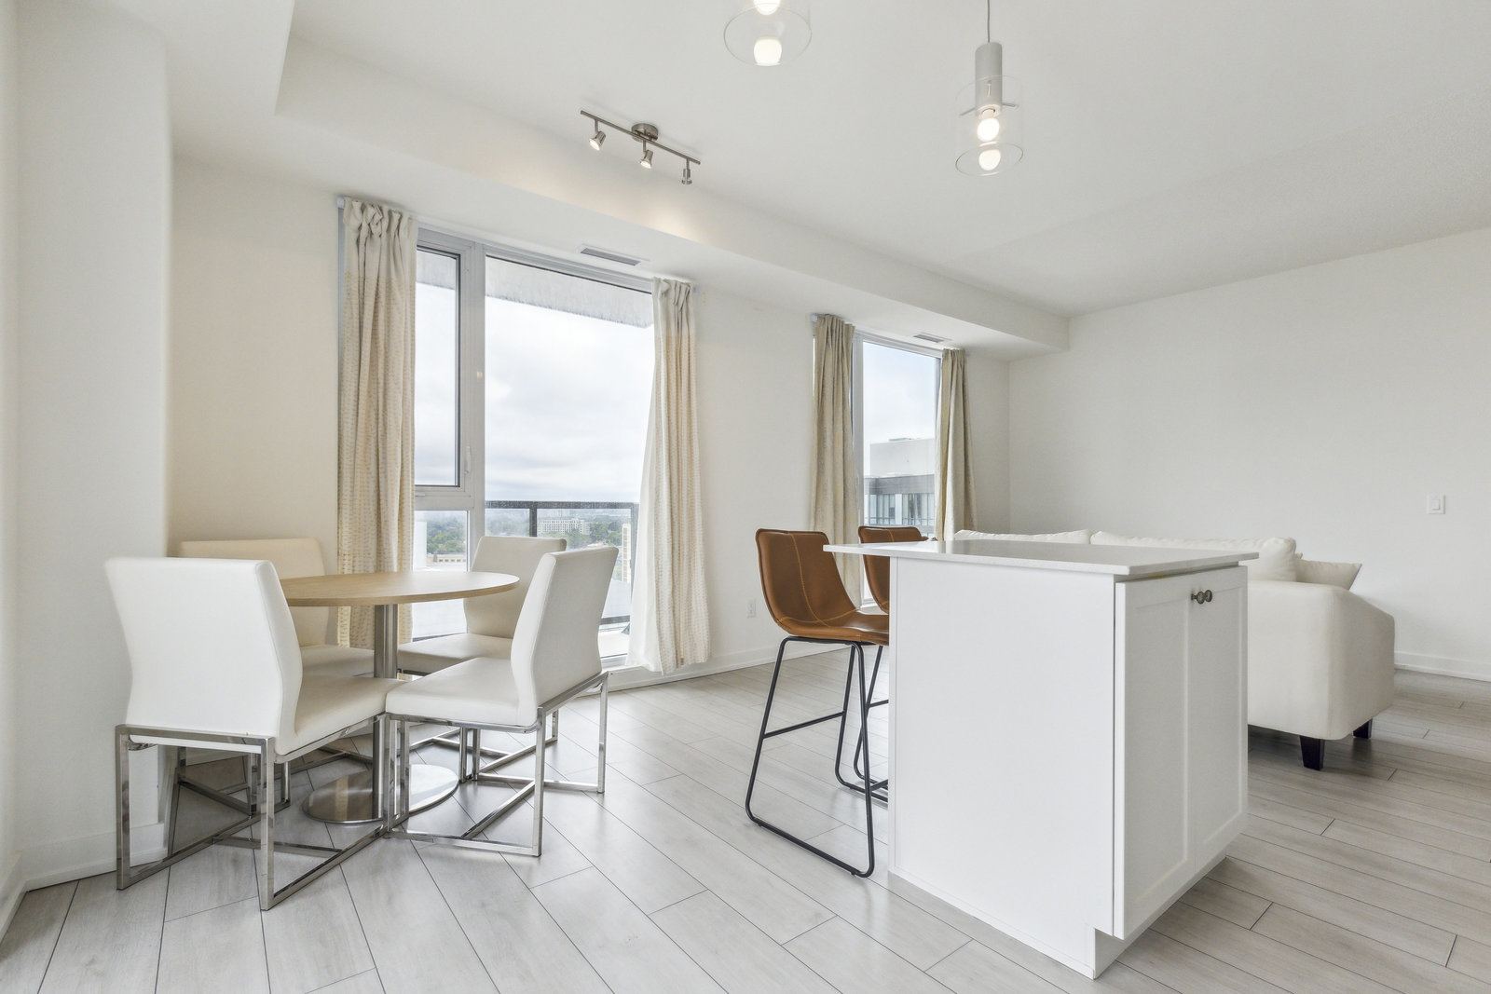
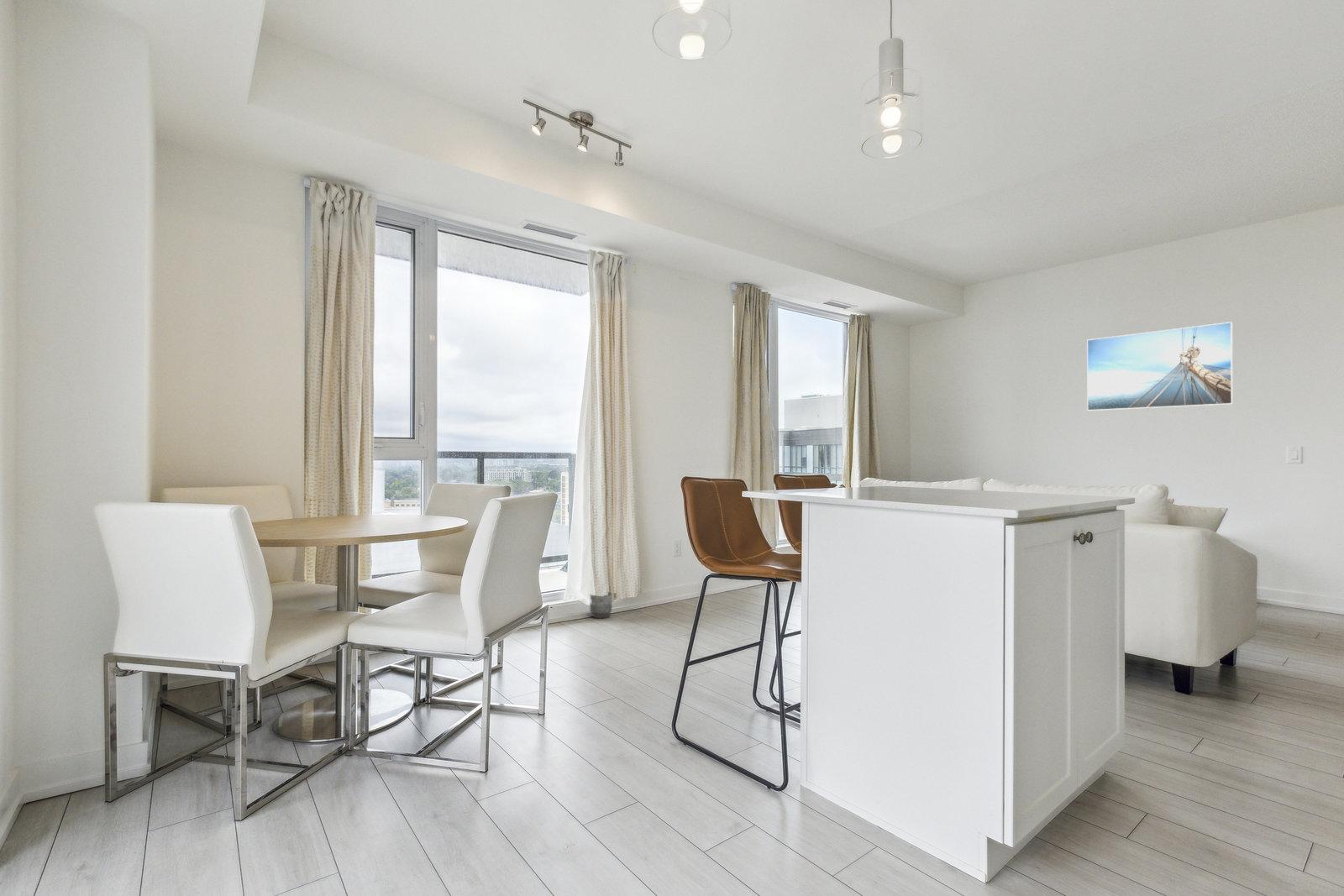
+ planter (601, 605)
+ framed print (1154, 369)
